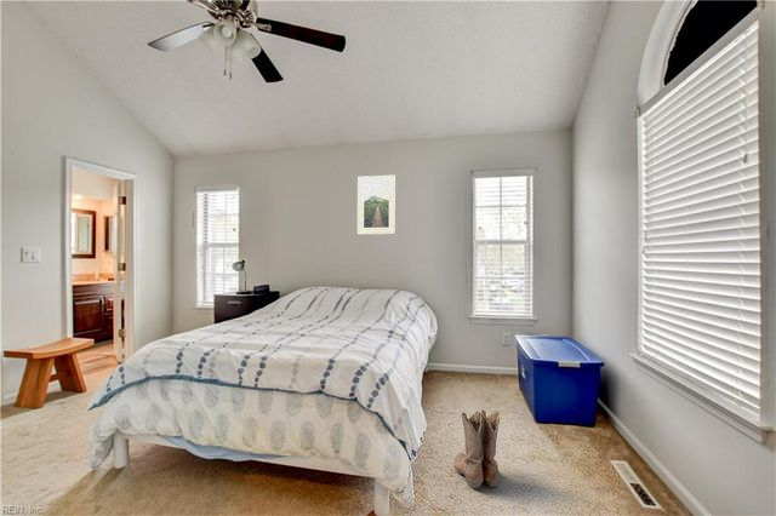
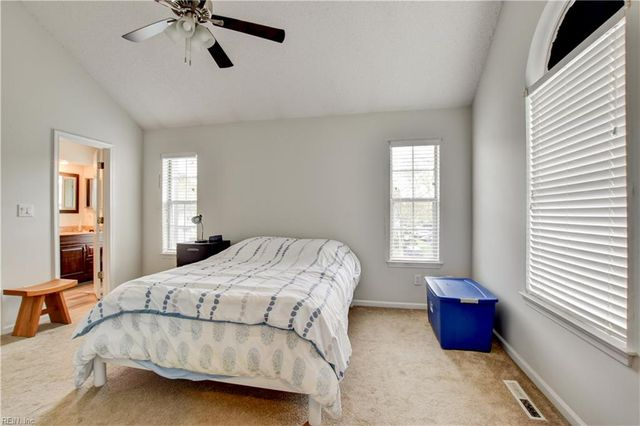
- boots (475, 438)
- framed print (376, 205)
